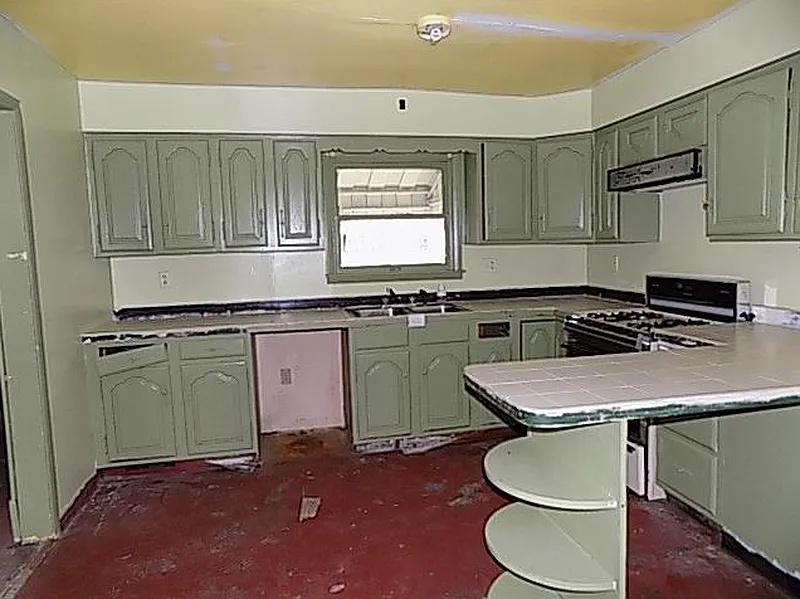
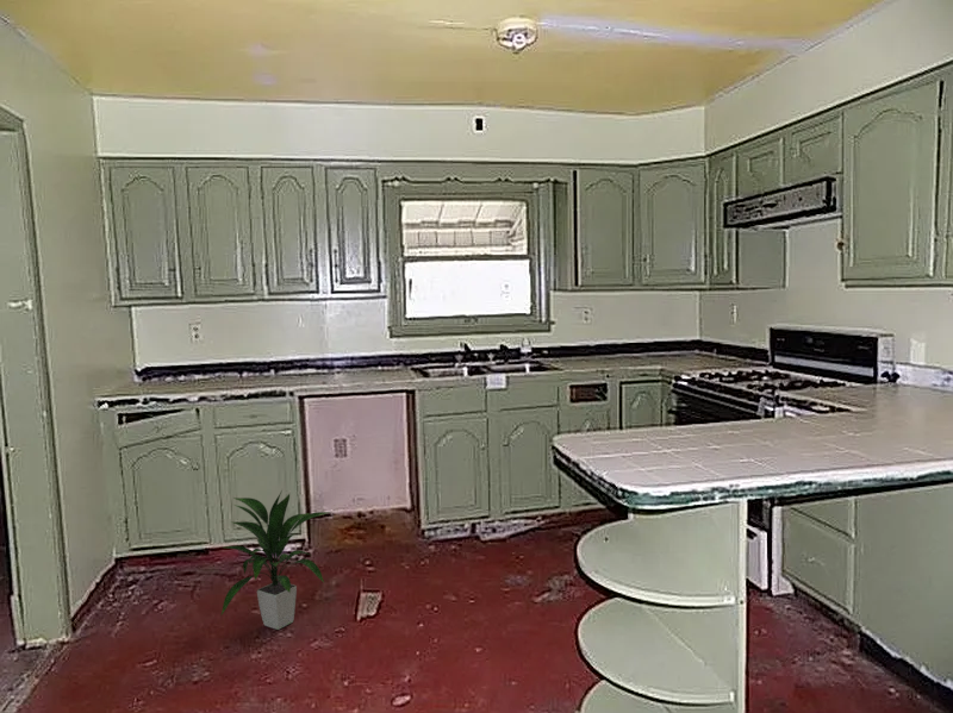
+ indoor plant (269, 557)
